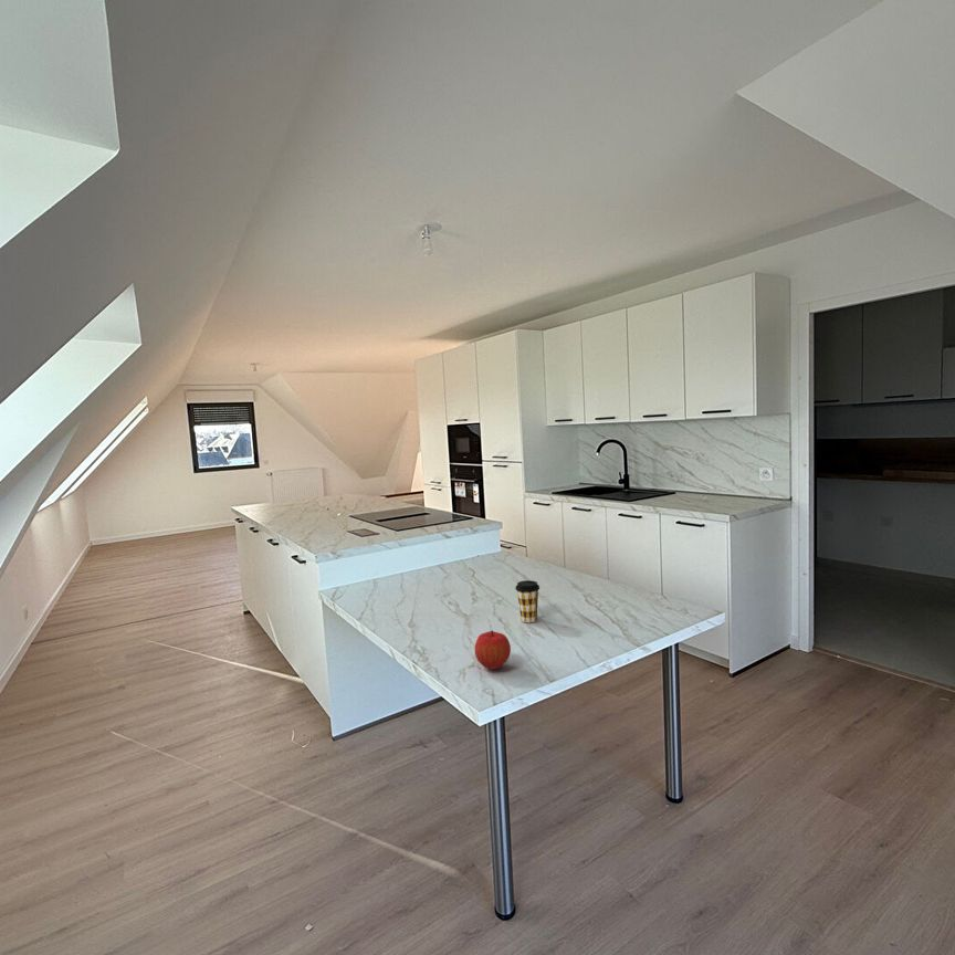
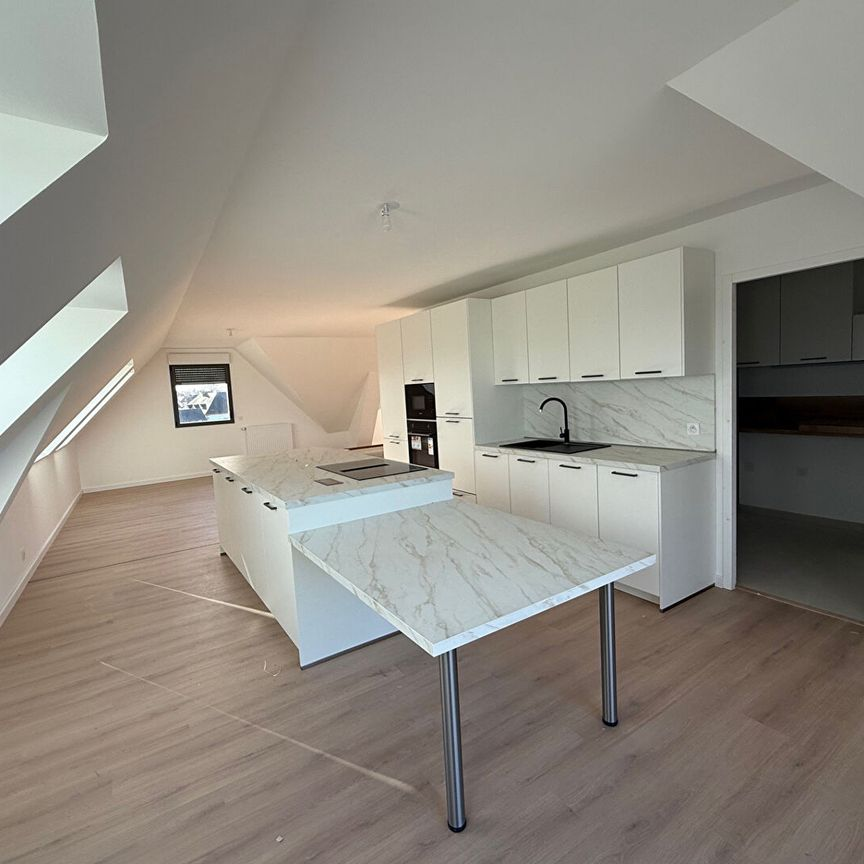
- coffee cup (527, 601)
- fruit (492, 649)
